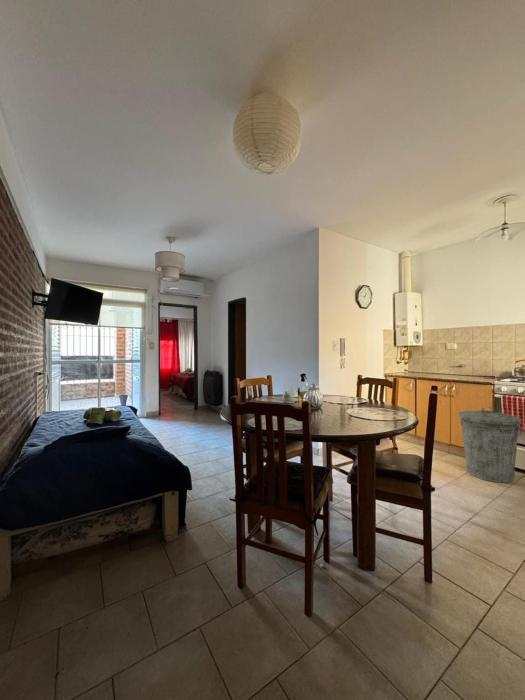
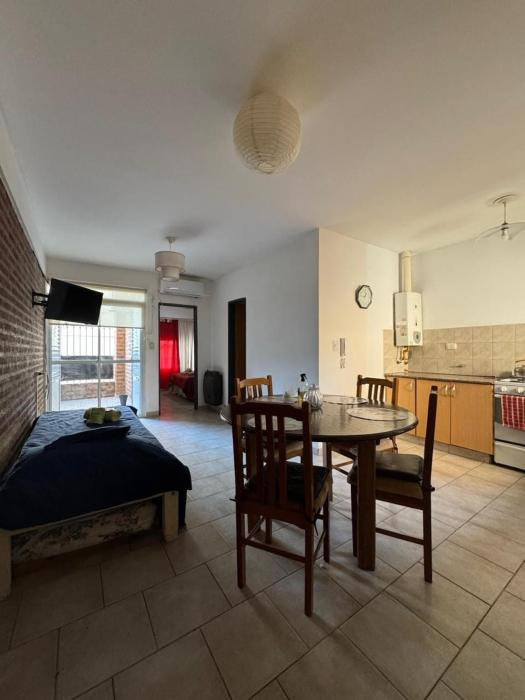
- trash can (488, 440)
